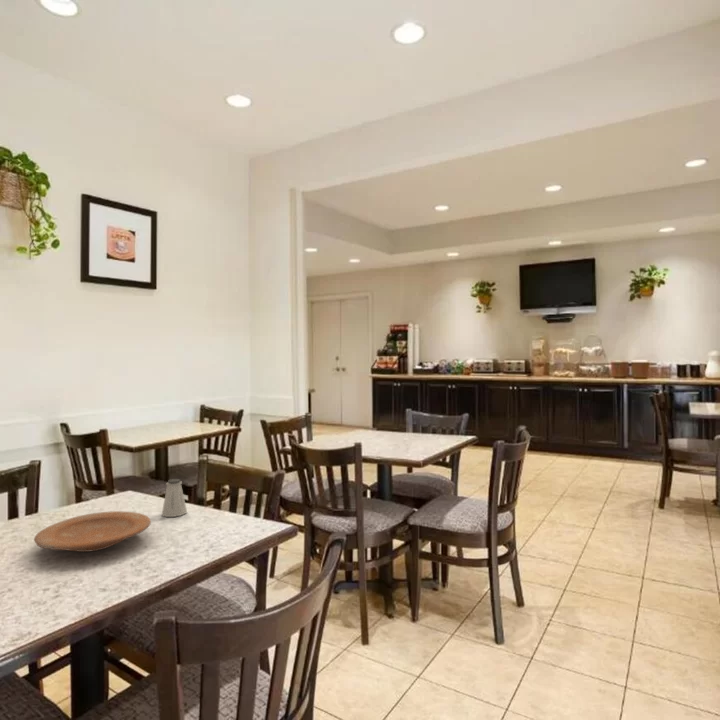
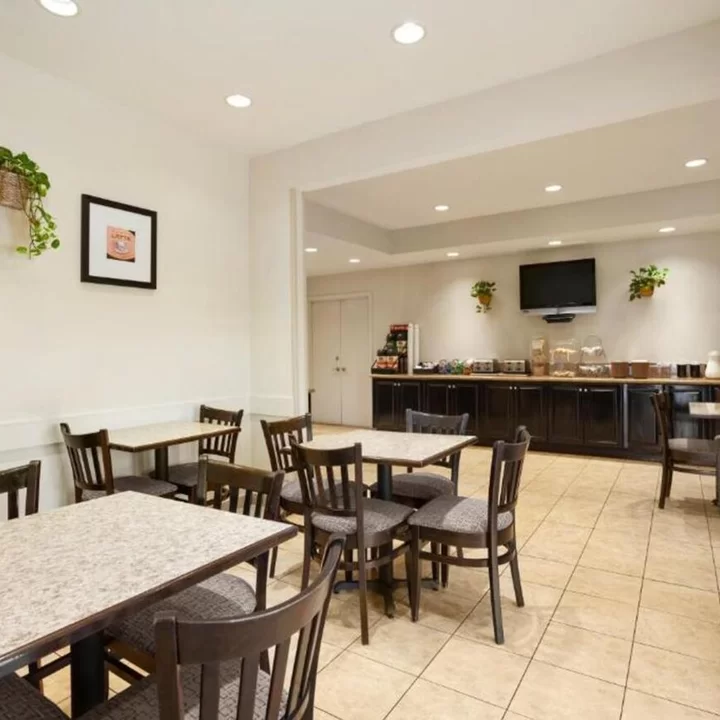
- plate (95, 535)
- saltshaker (174, 496)
